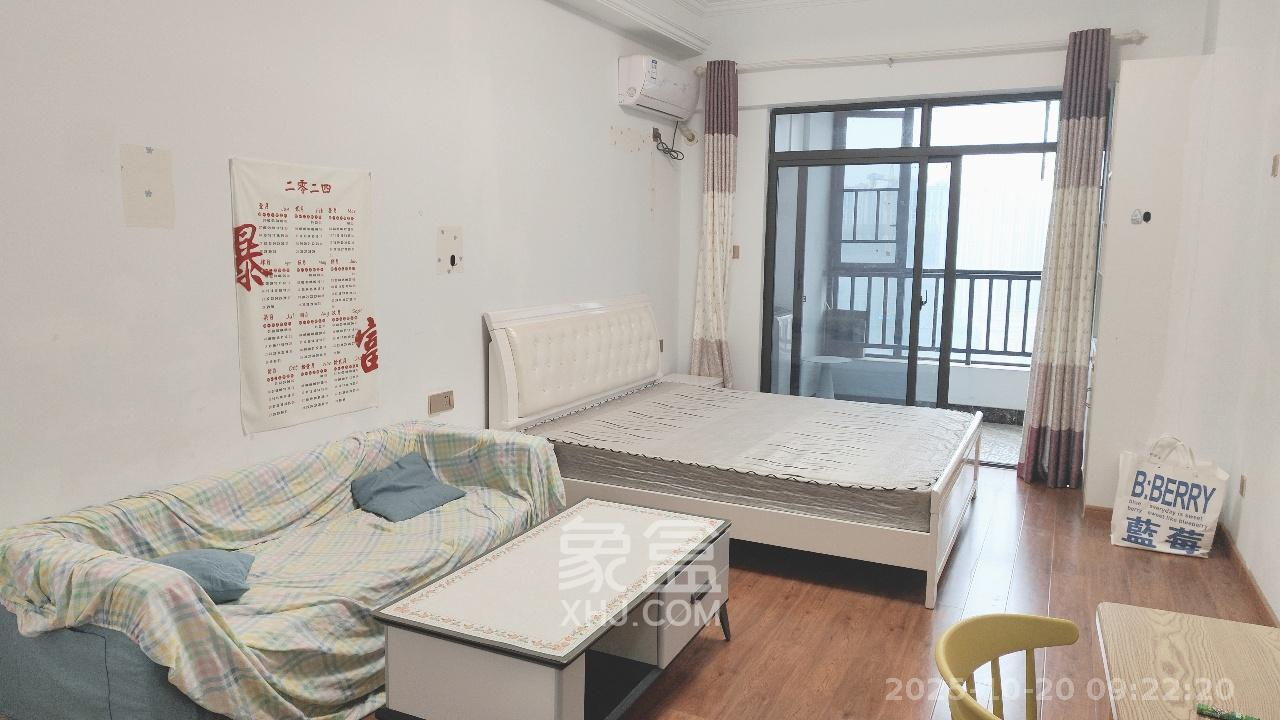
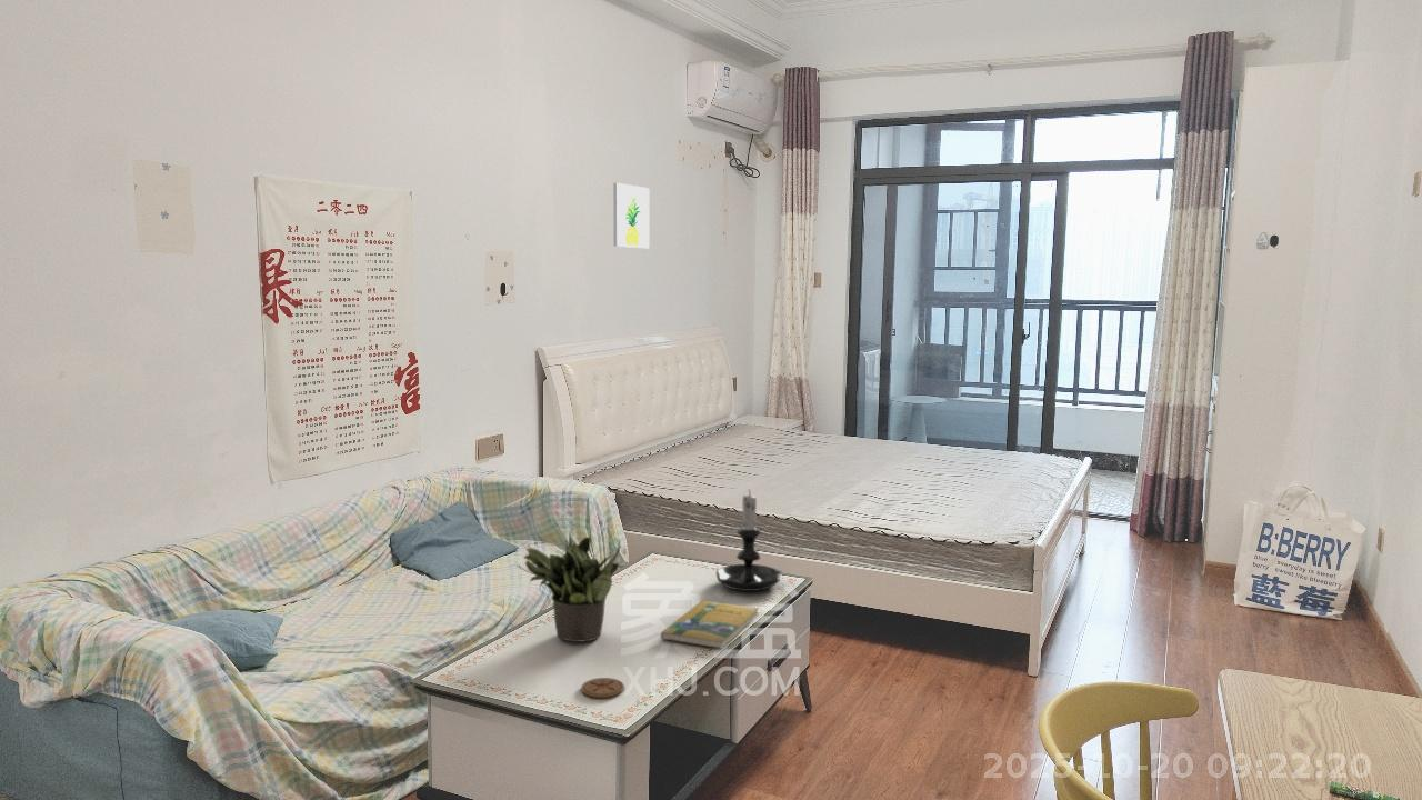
+ coaster (602, 687)
+ potted plant (570, 580)
+ booklet (711, 622)
+ candle holder (749, 538)
+ wall art (631, 216)
